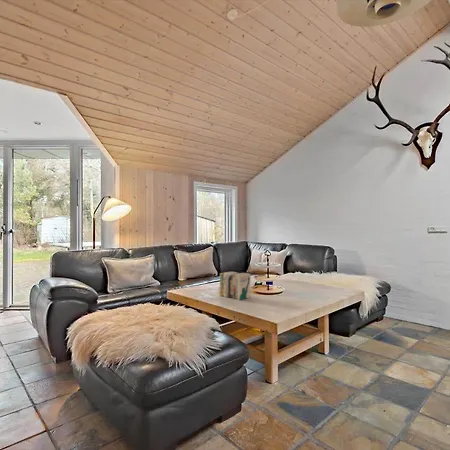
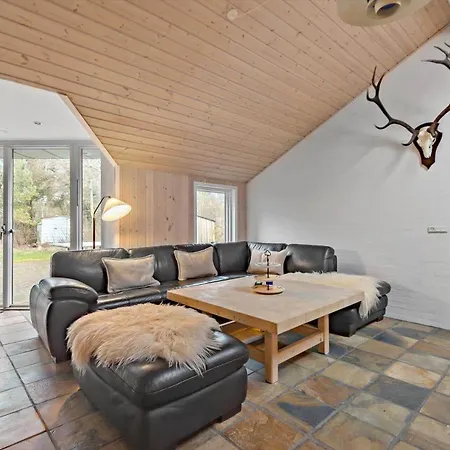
- books (234, 284)
